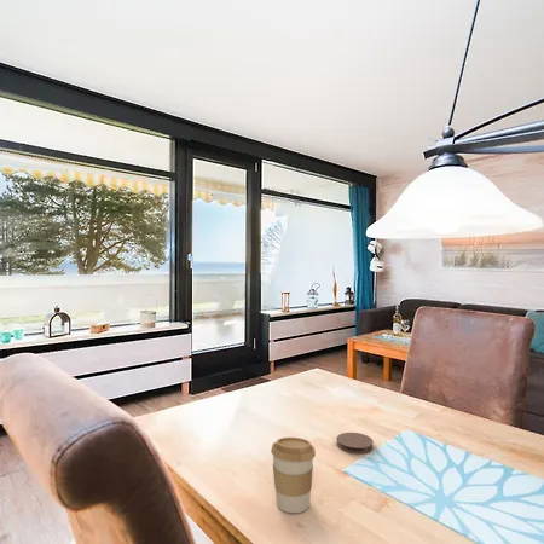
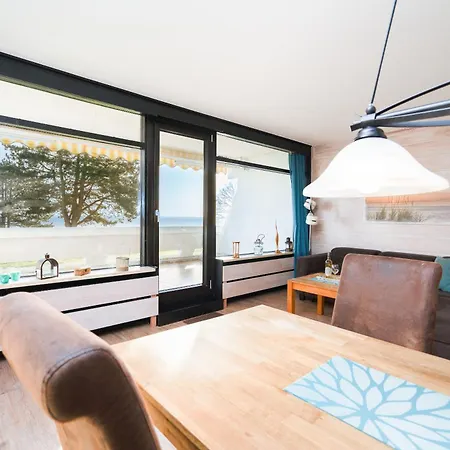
- coffee cup (293, 471)
- coaster (354, 441)
